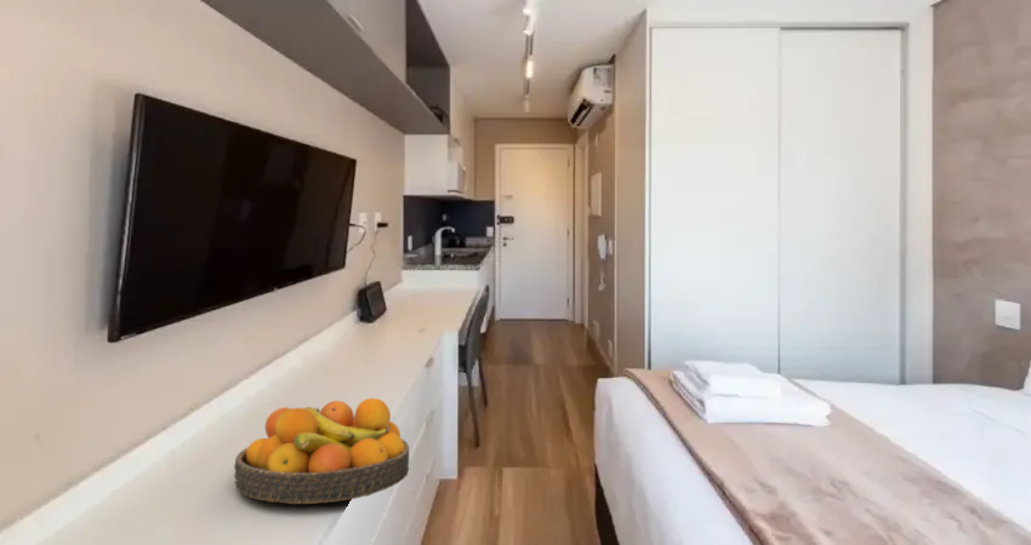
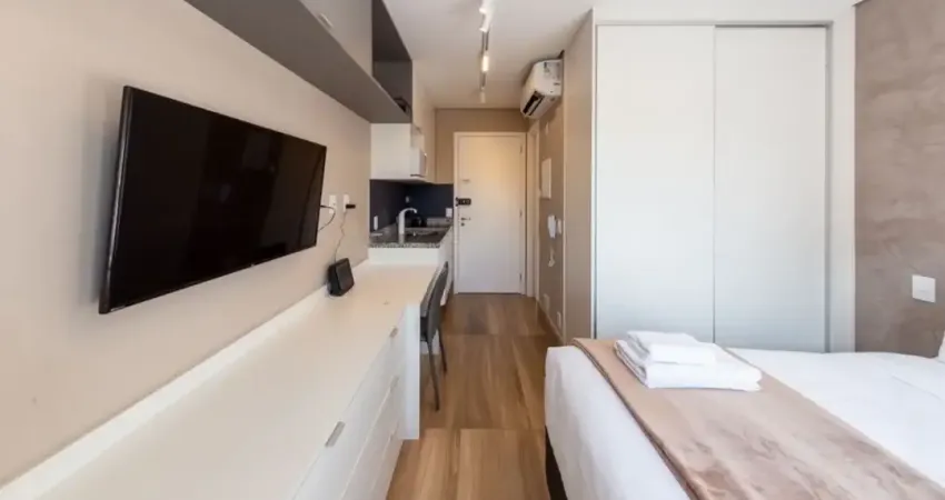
- fruit bowl (325, 438)
